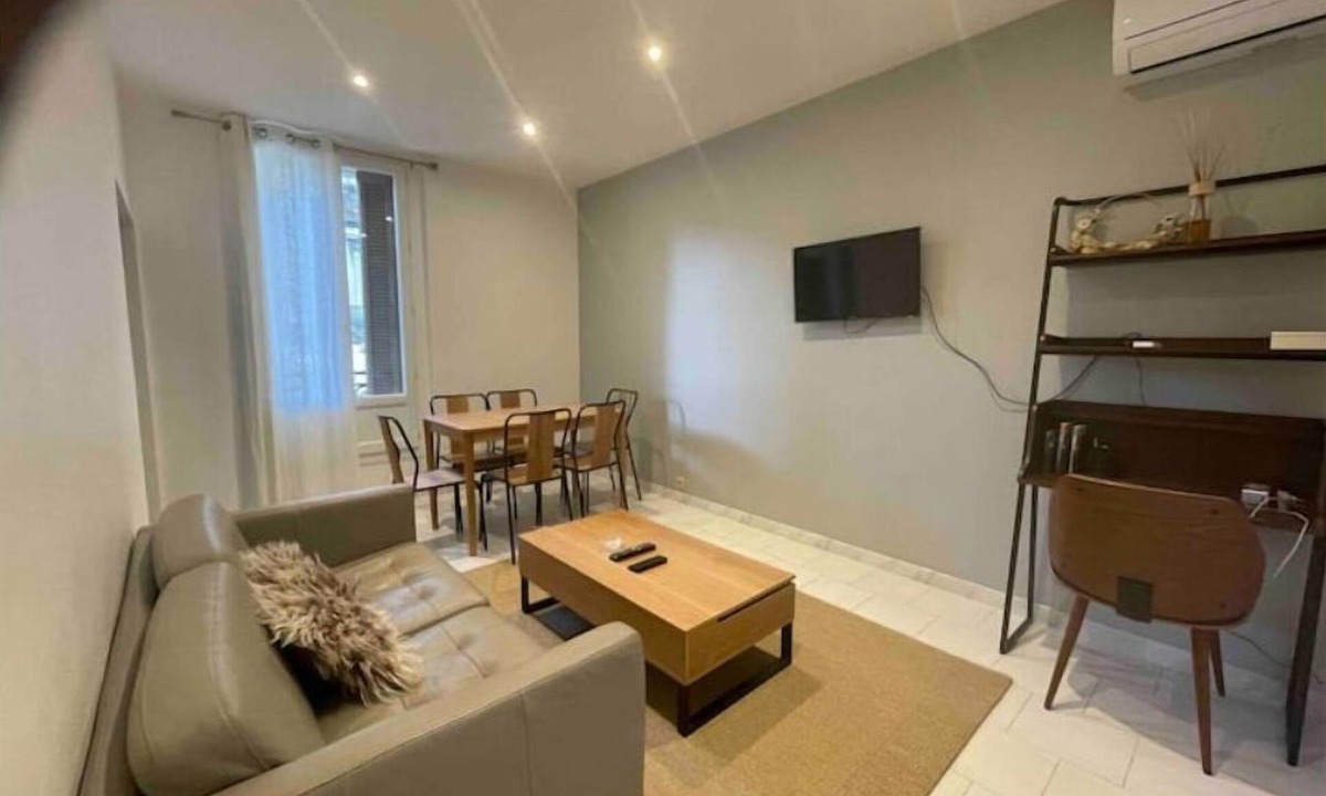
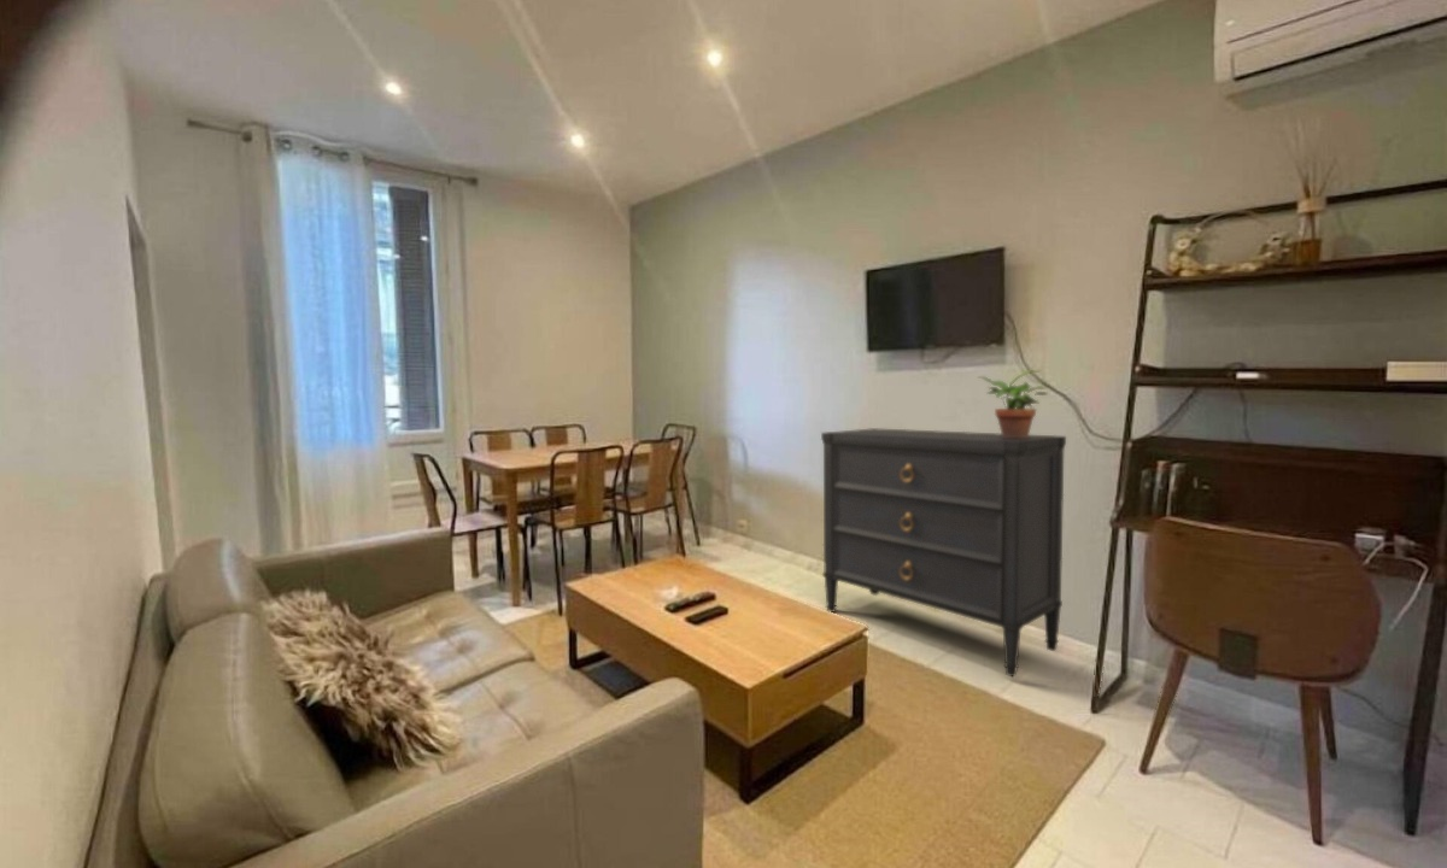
+ potted plant (1008, 403)
+ dresser (932, 533)
